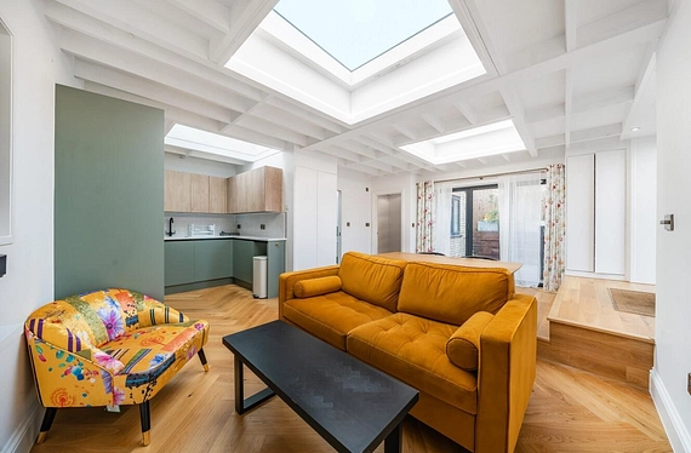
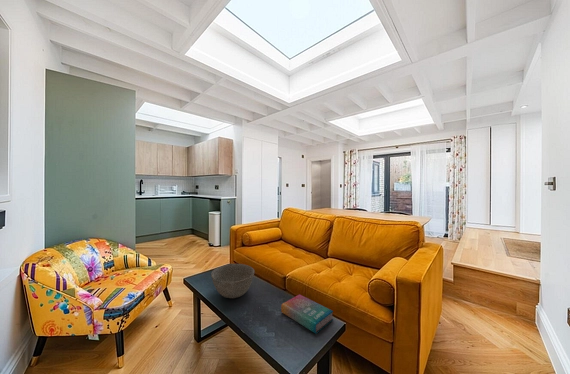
+ book (306, 311)
+ bowl (233, 282)
